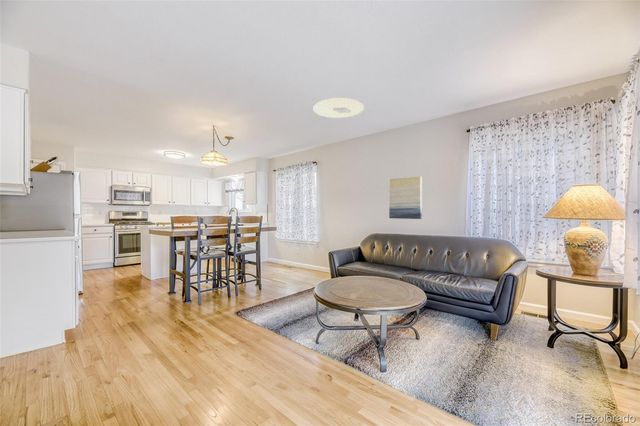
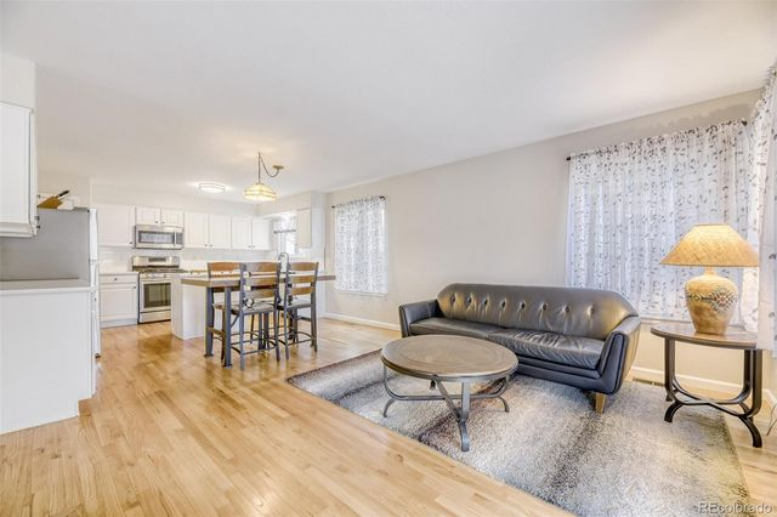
- ceiling light (338, 106)
- wall art (405, 198)
